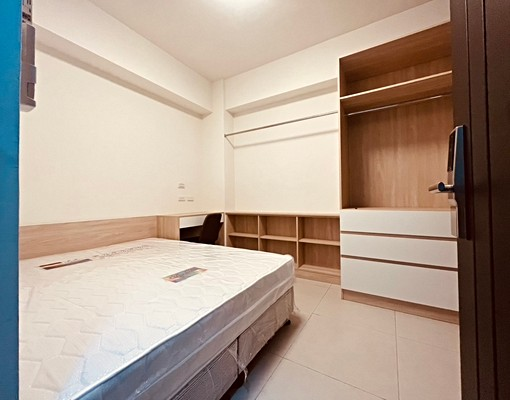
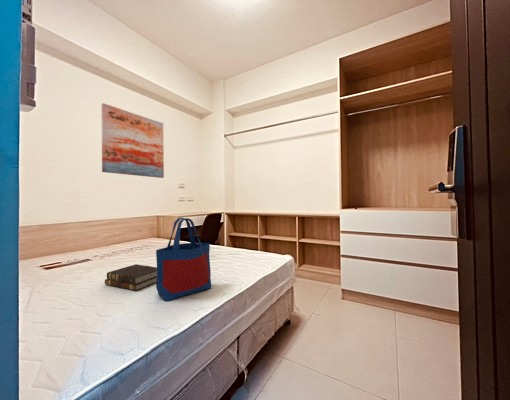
+ wall art (136, 144)
+ bible (135, 276)
+ tote bag (185, 254)
